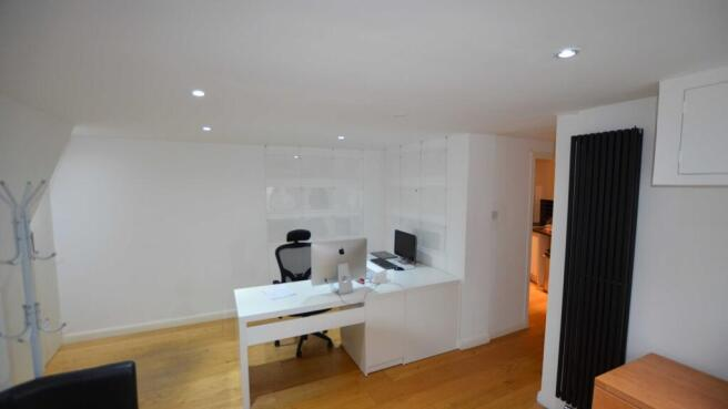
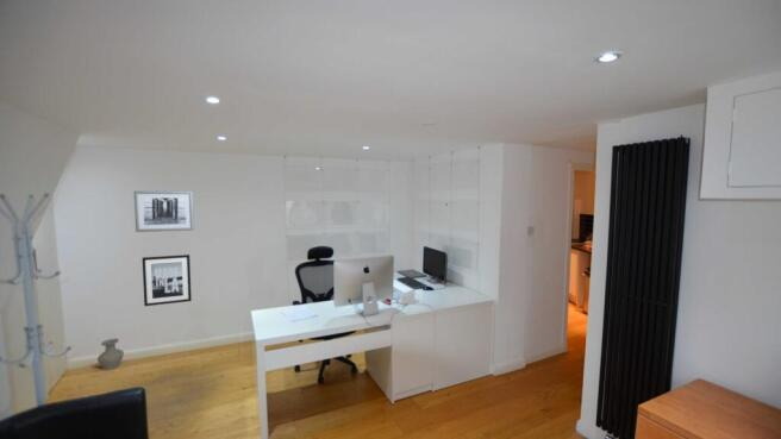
+ wall art (164, 211)
+ vase (111, 353)
+ wall art (167, 280)
